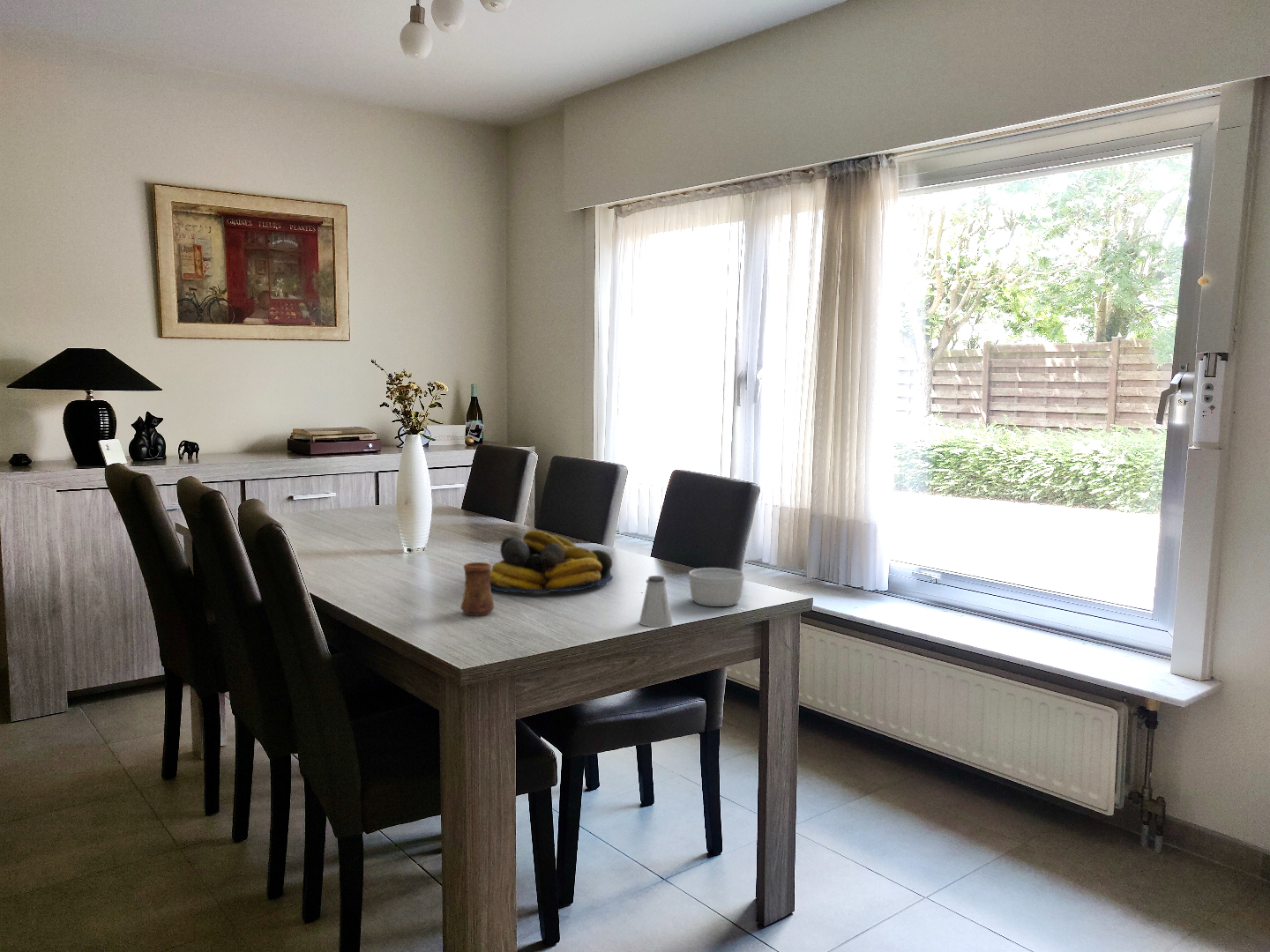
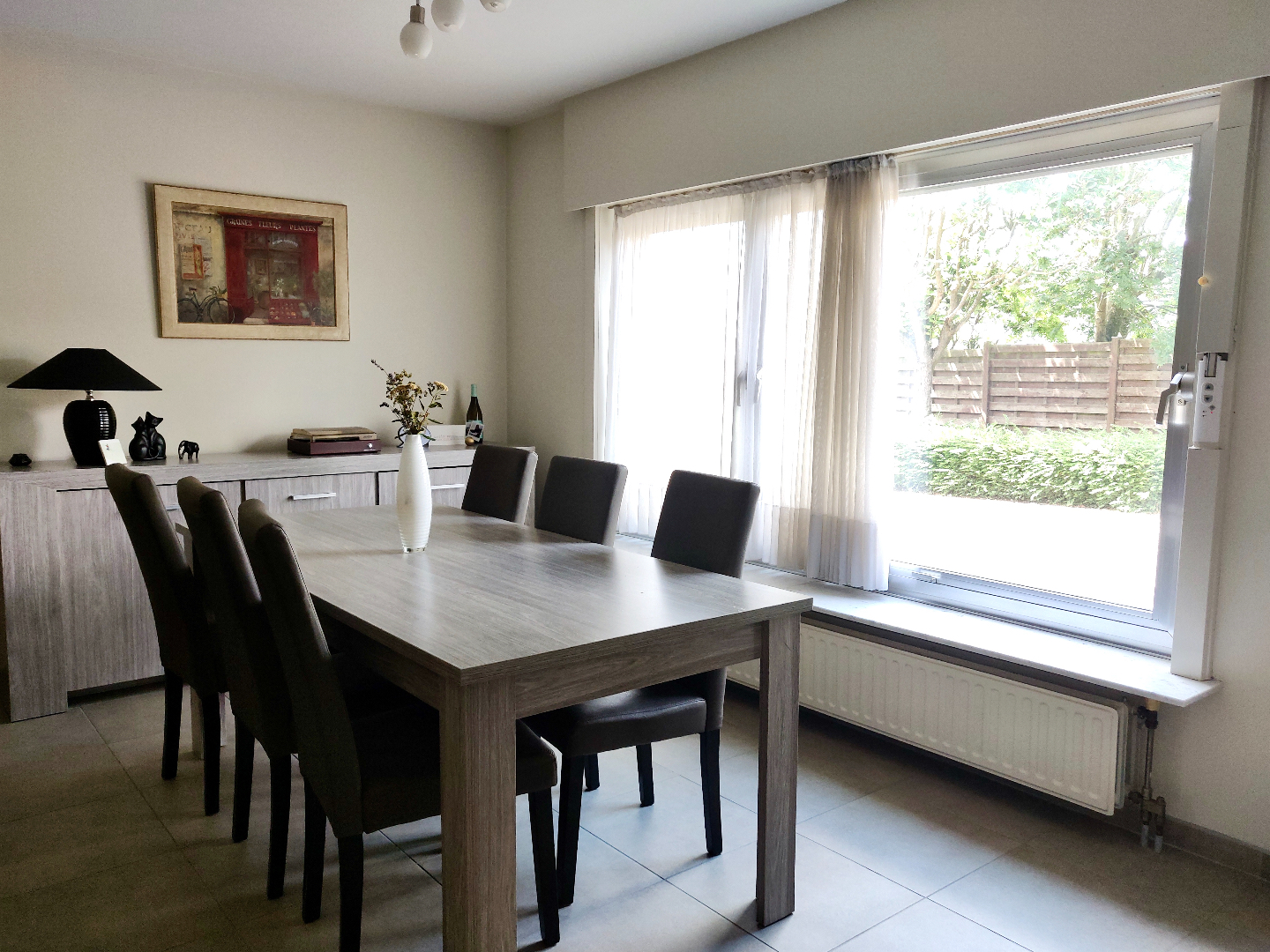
- saltshaker (655, 599)
- ramekin (715, 587)
- cup (477, 588)
- fruit bowl (544, 556)
